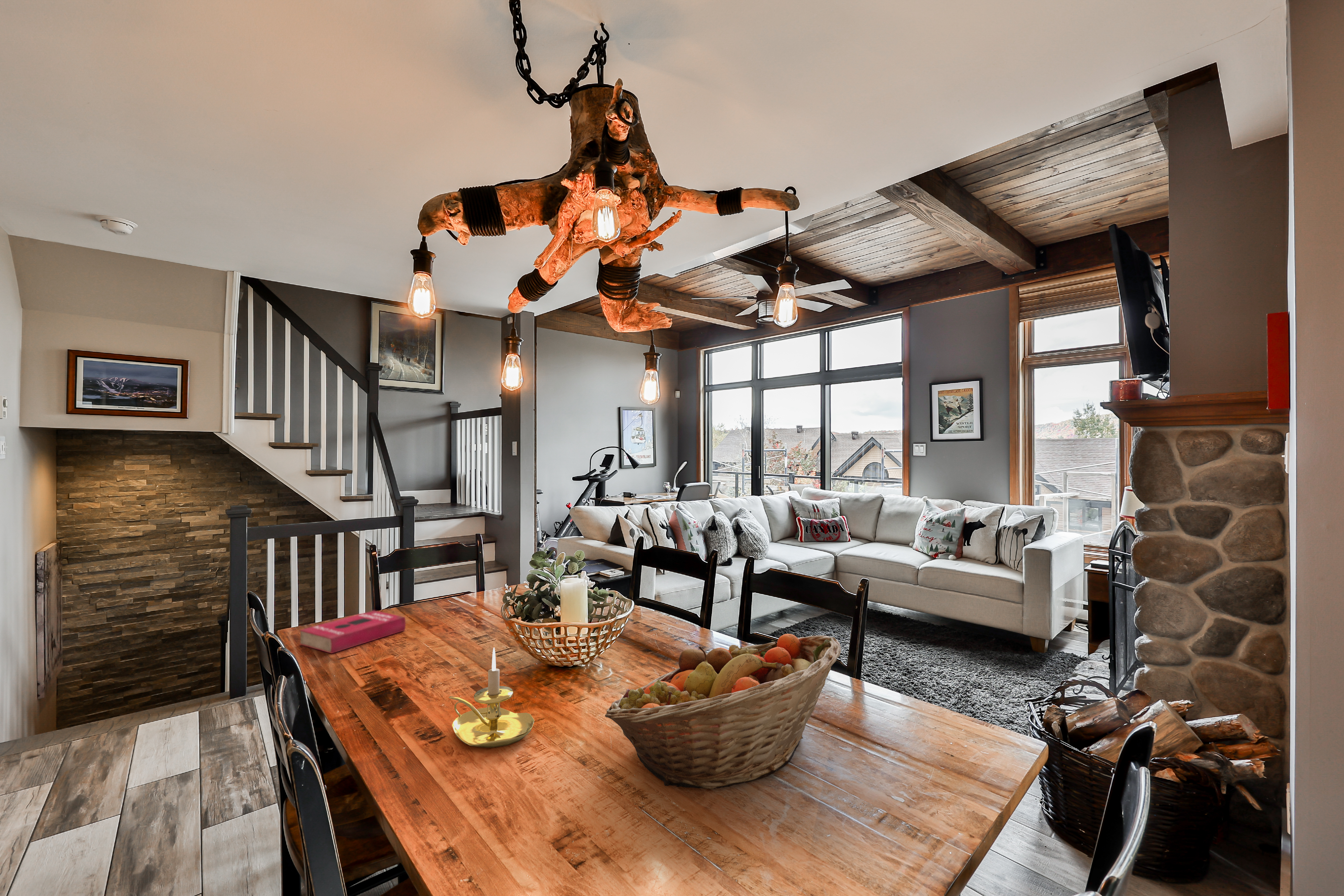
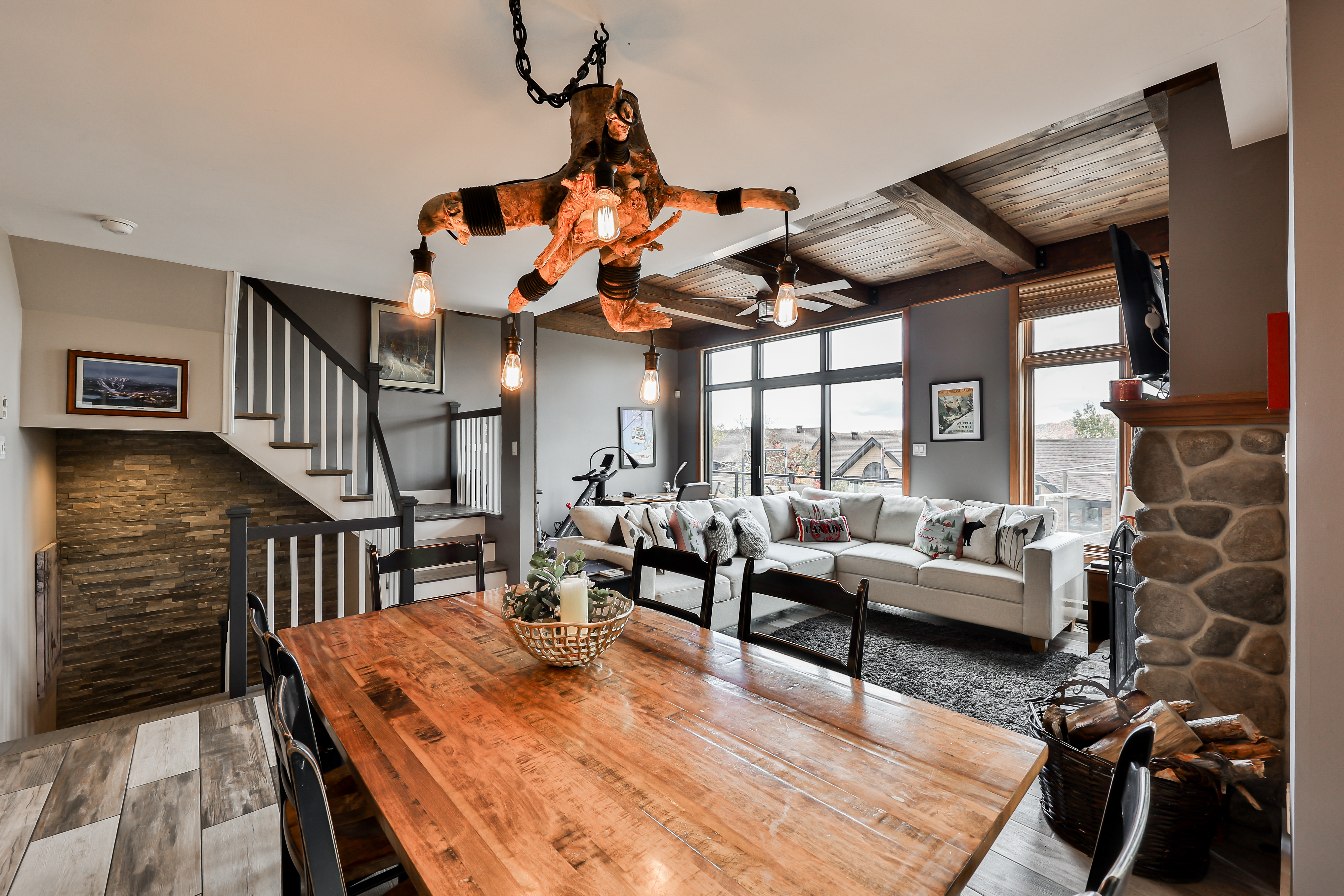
- book (354, 630)
- fruit basket (729, 694)
- candle holder (488, 689)
